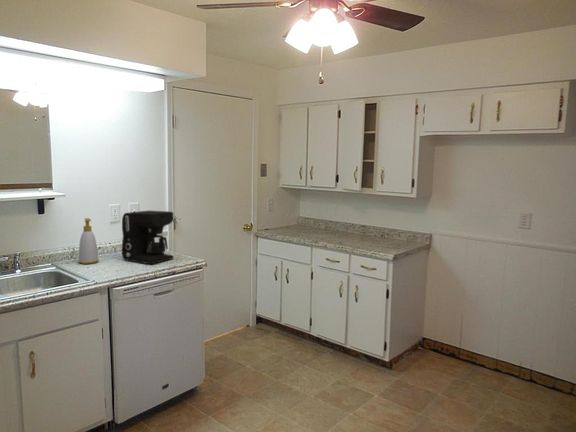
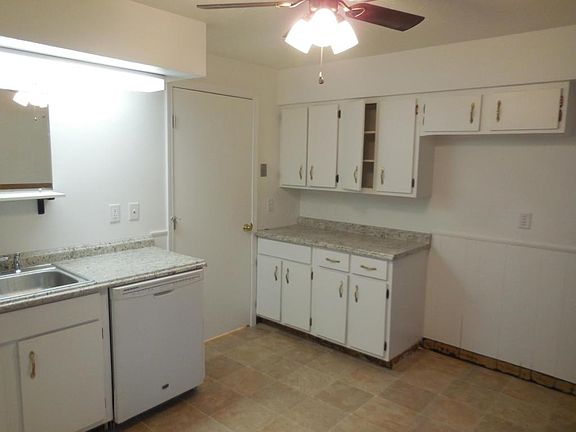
- coffee maker (149, 236)
- soap bottle (87, 240)
